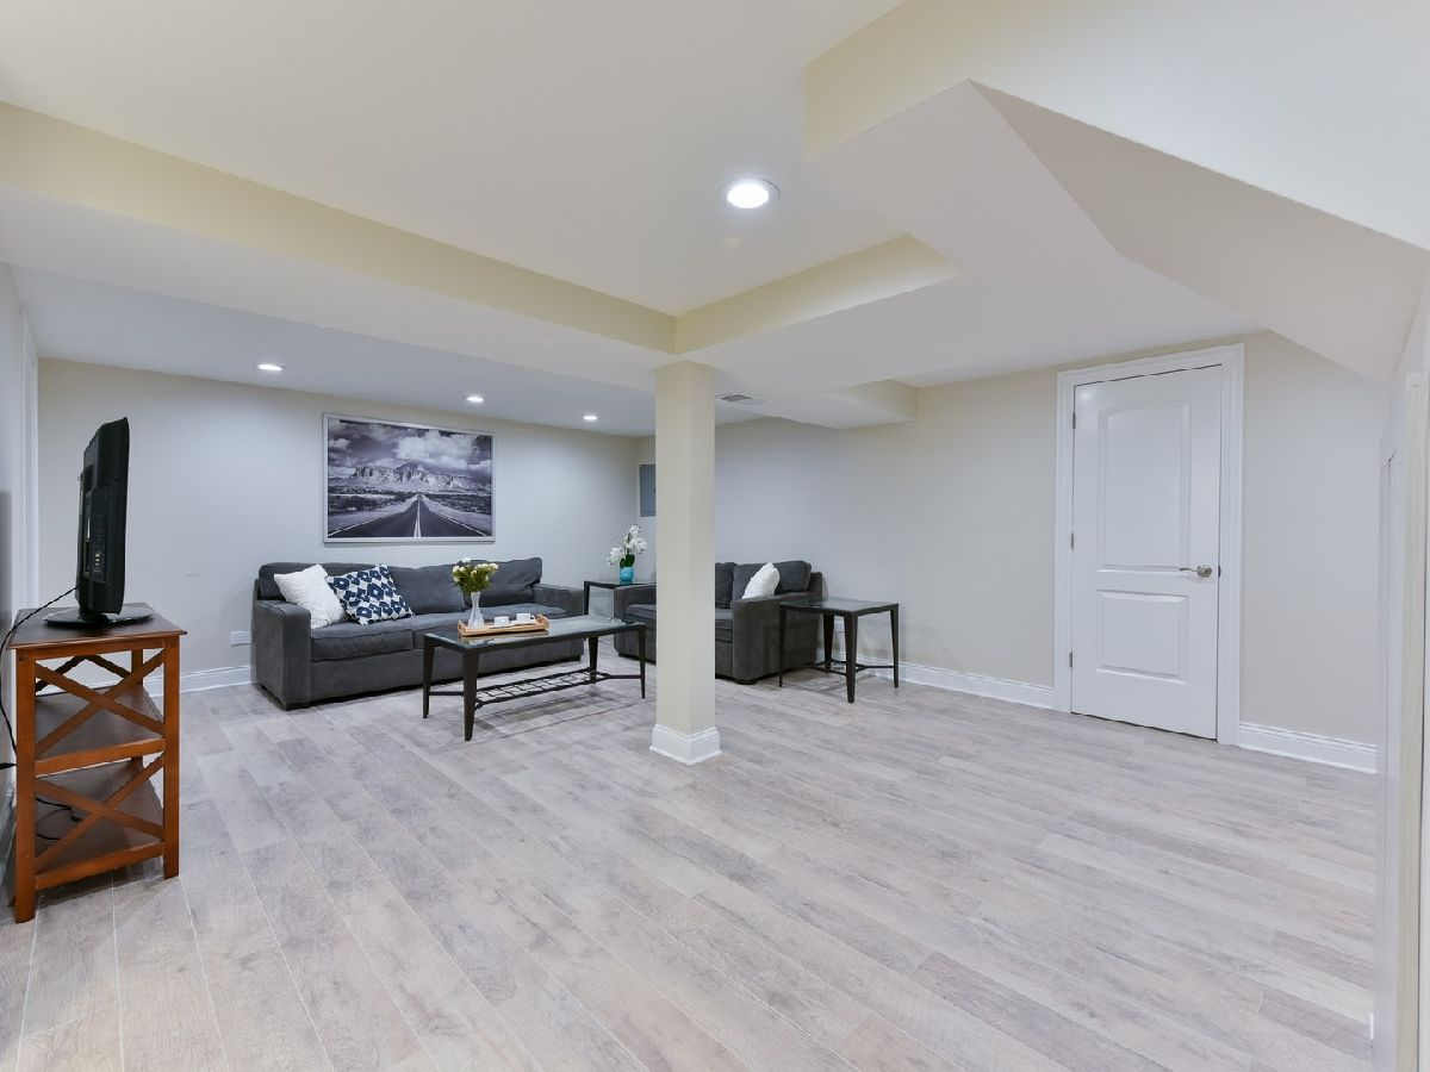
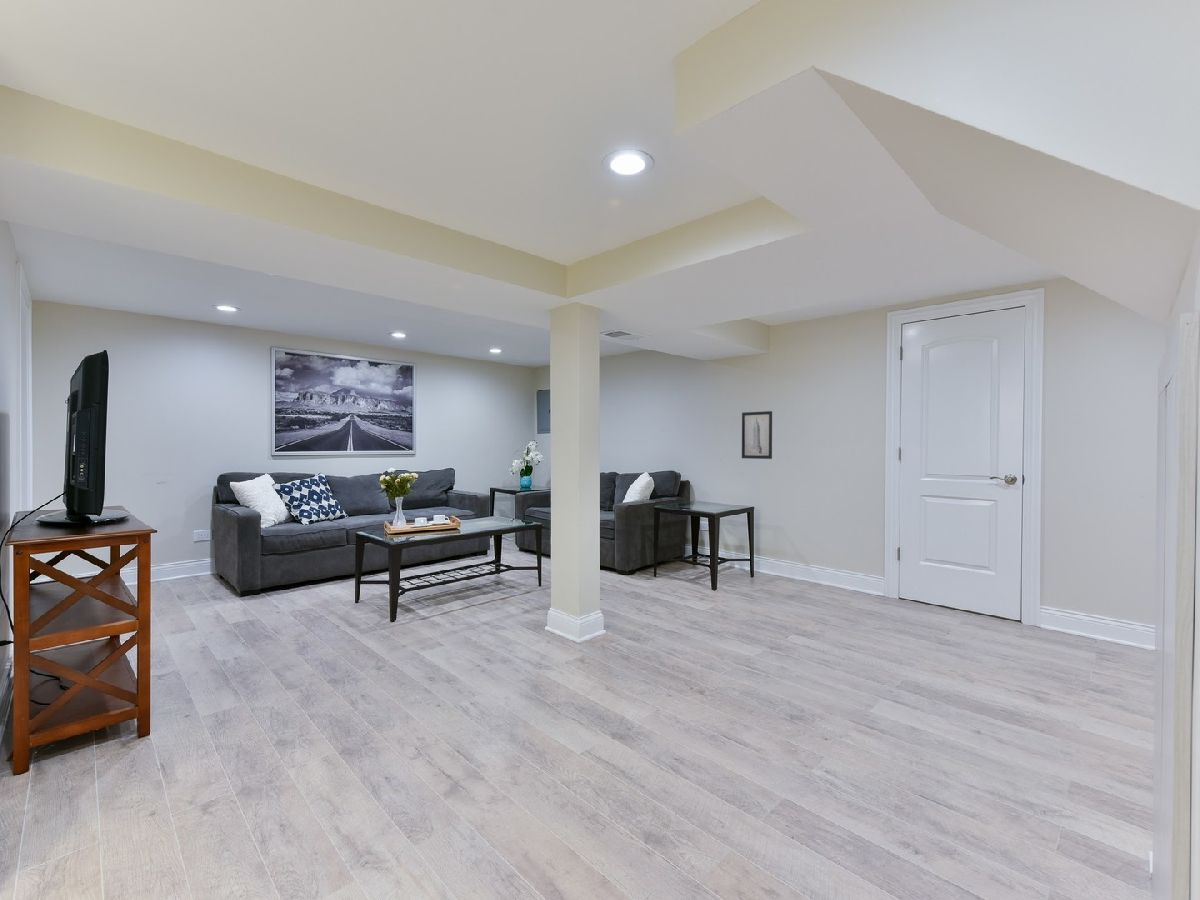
+ wall art (756, 435)
